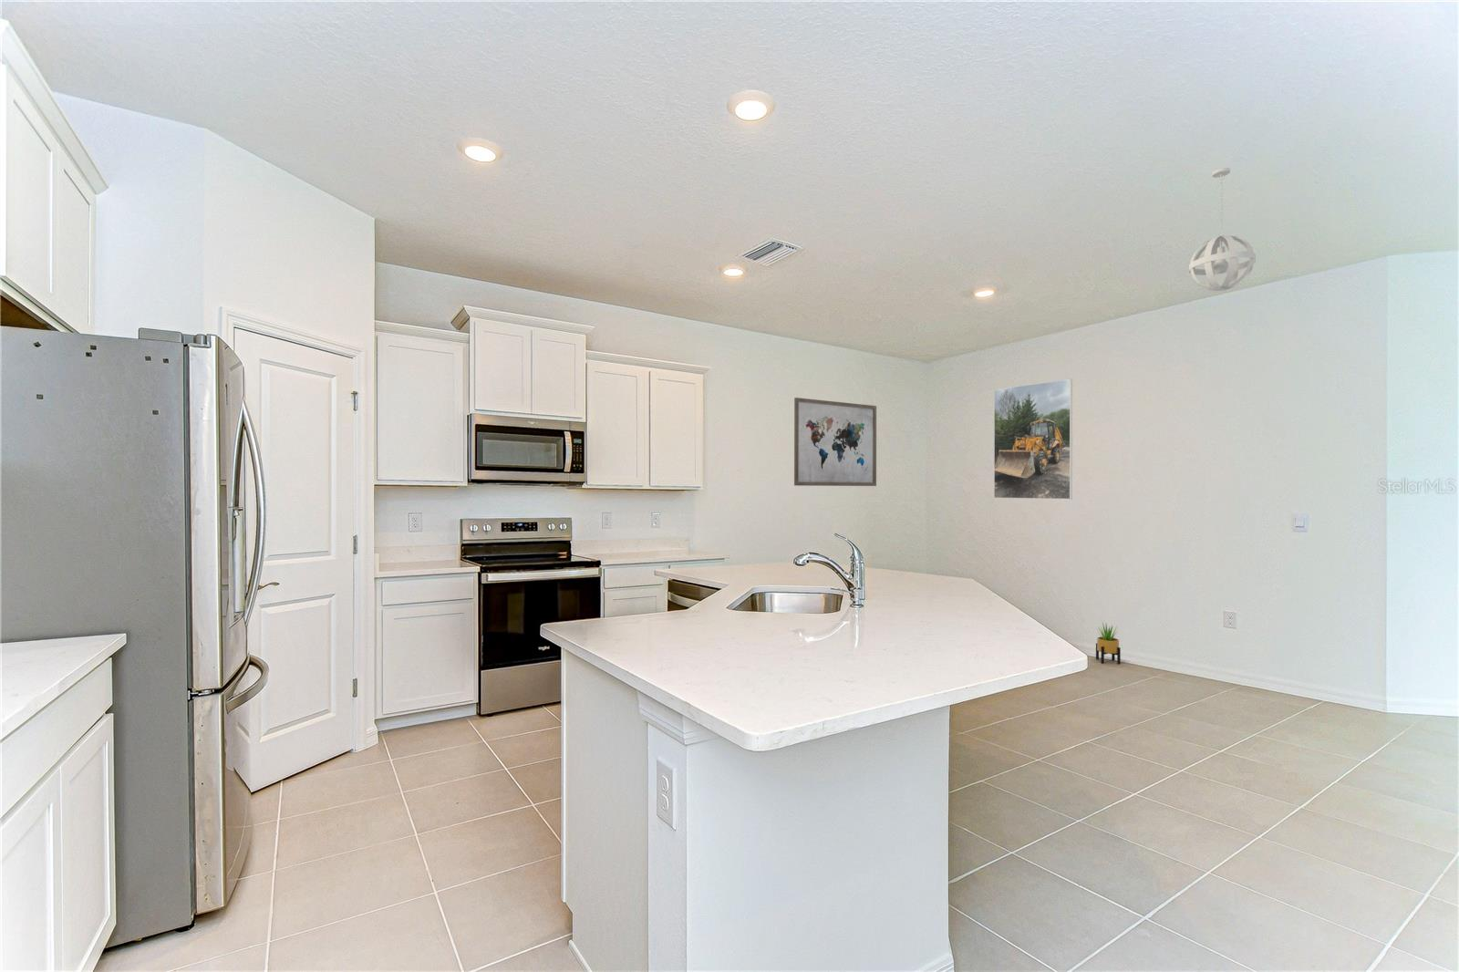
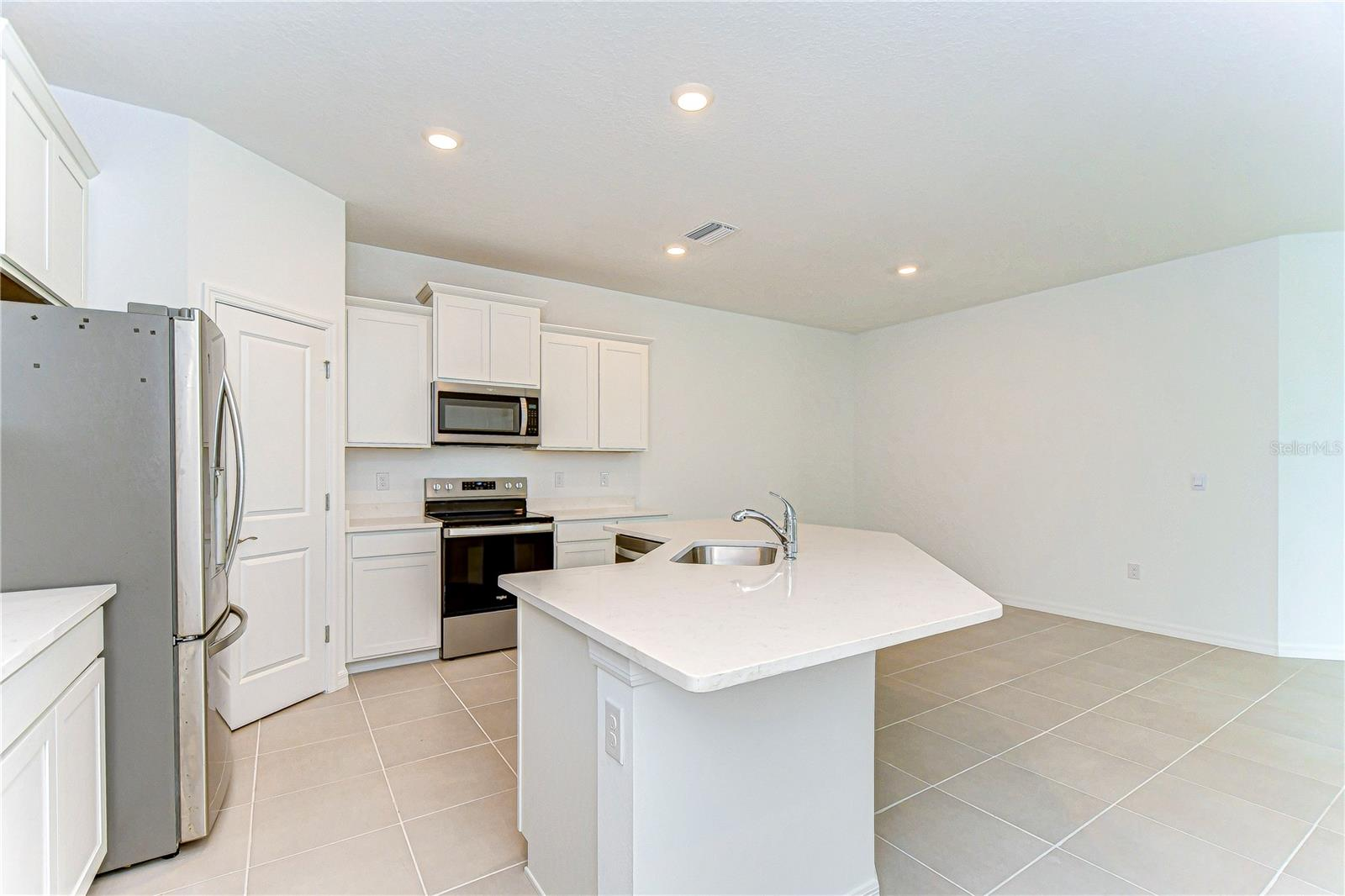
- wall art (837, 443)
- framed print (1031, 442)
- potted plant (1108, 642)
- pendant light (1221, 231)
